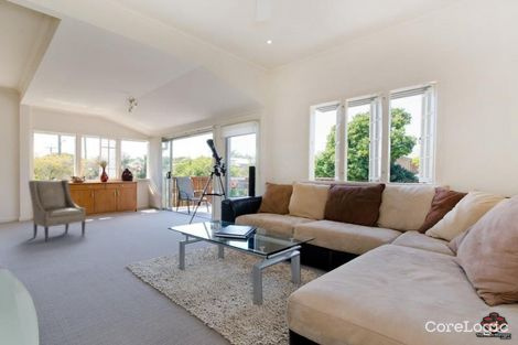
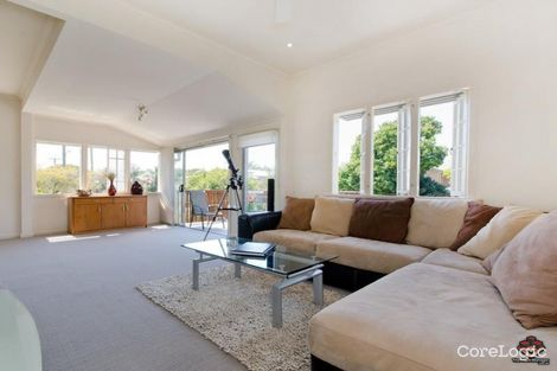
- armchair (57, 207)
